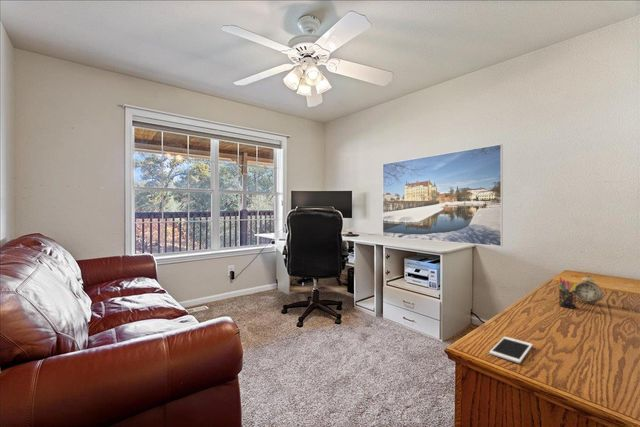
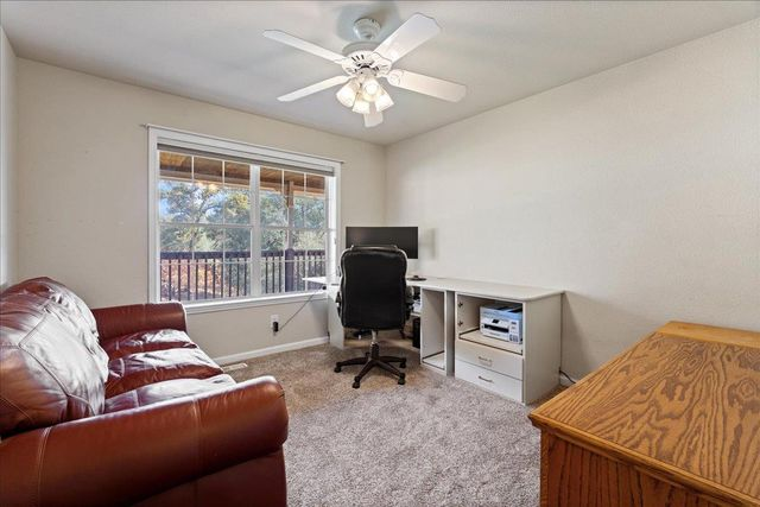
- pen holder (565, 292)
- alarm clock (587, 287)
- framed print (432, 198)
- cell phone (511, 348)
